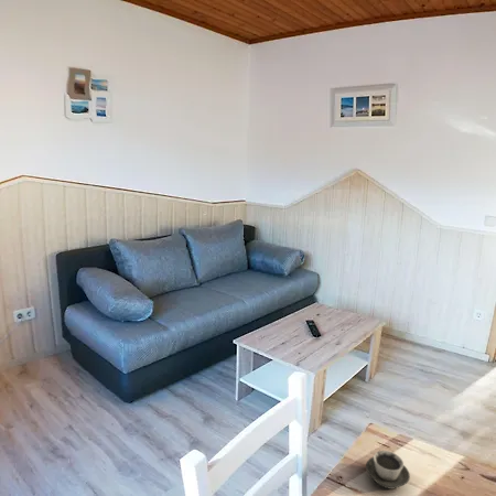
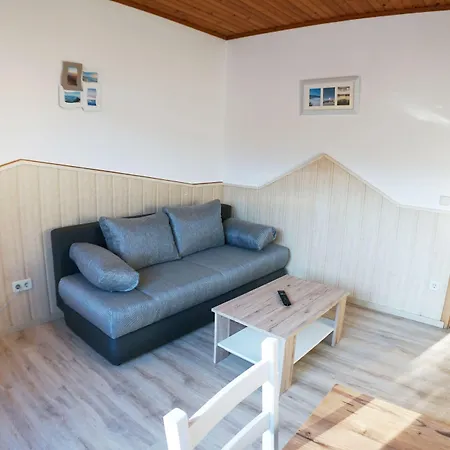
- cup (387, 468)
